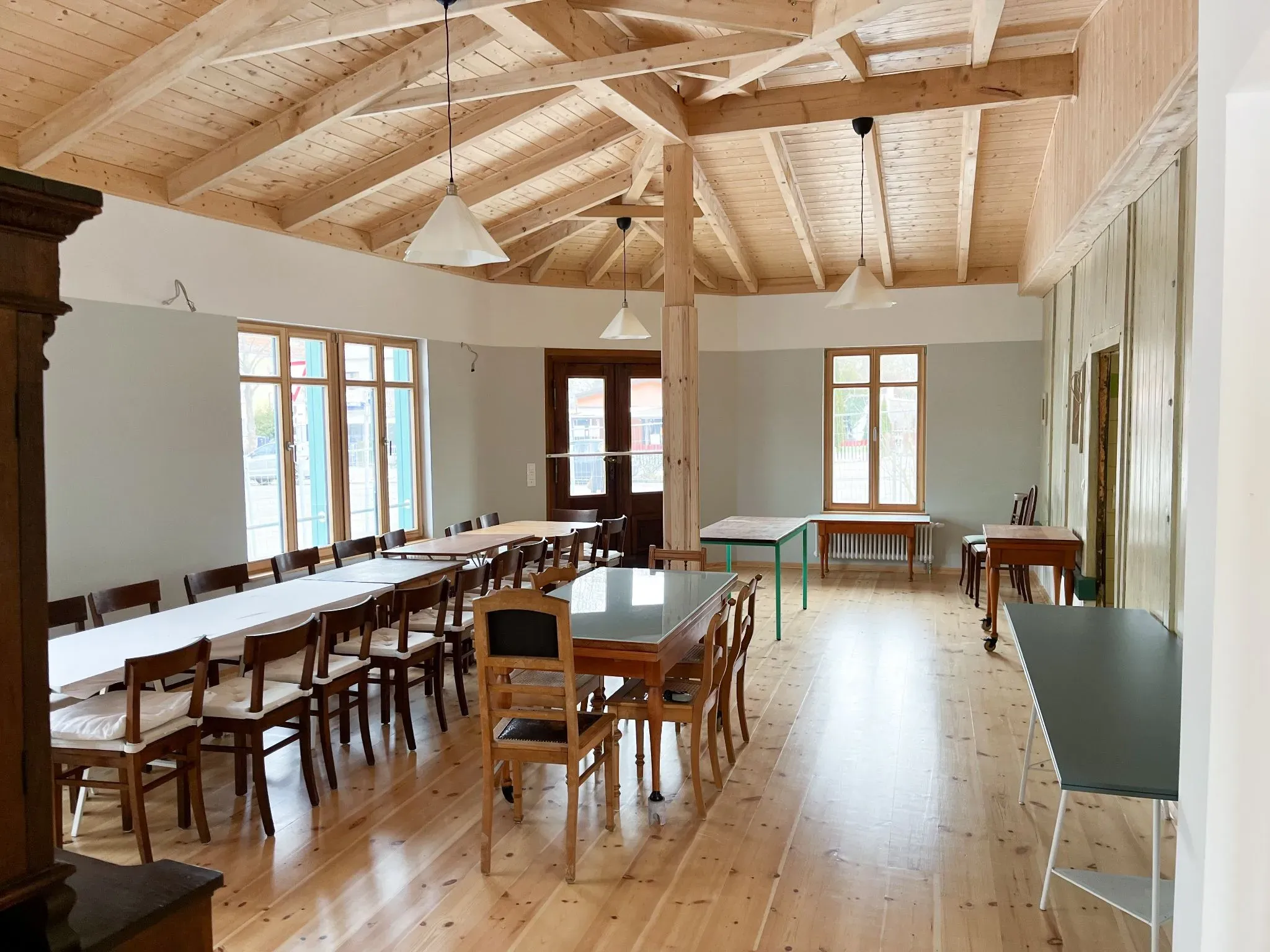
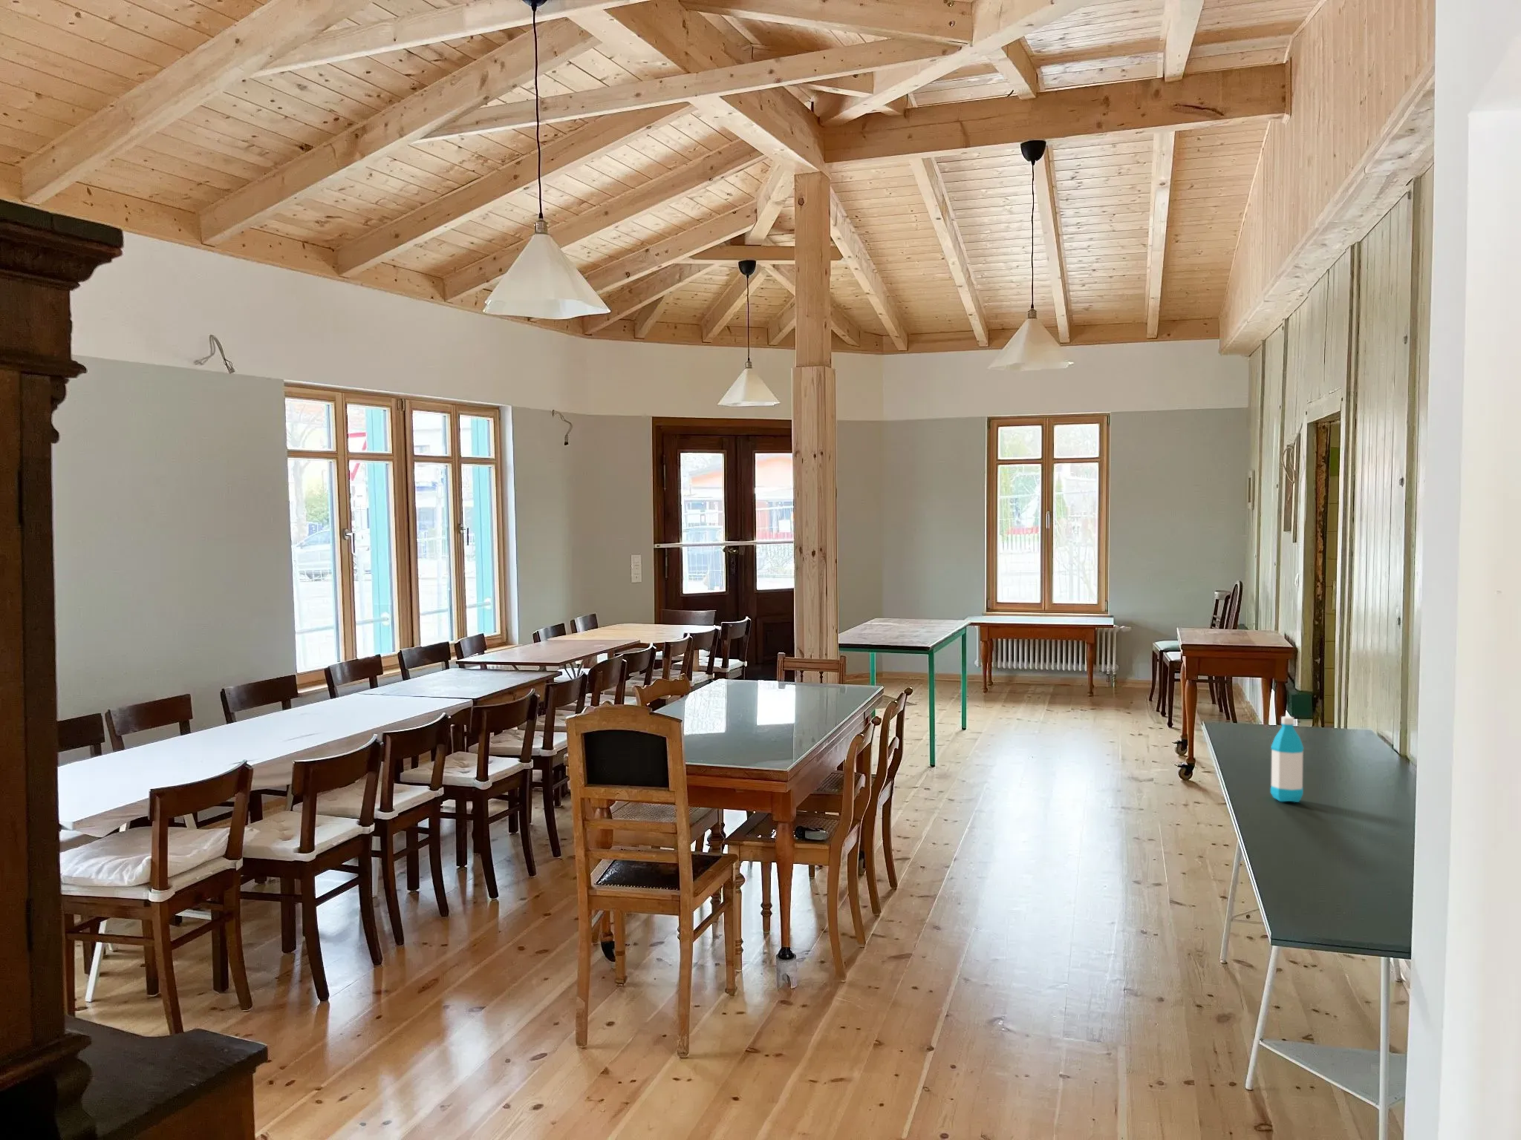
+ water bottle (1287, 758)
